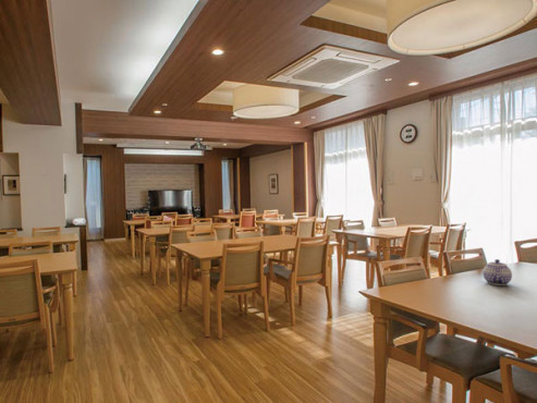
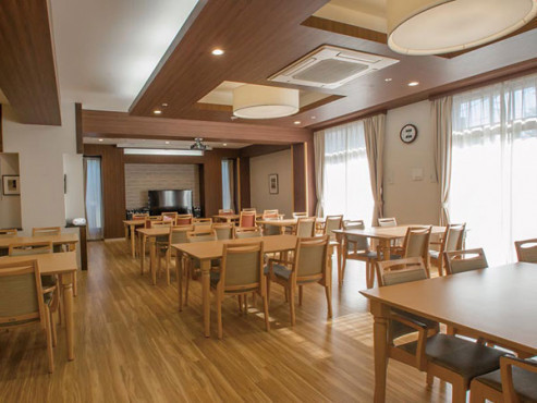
- teapot (497, 271)
